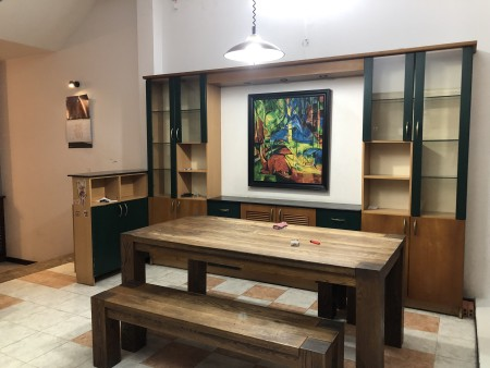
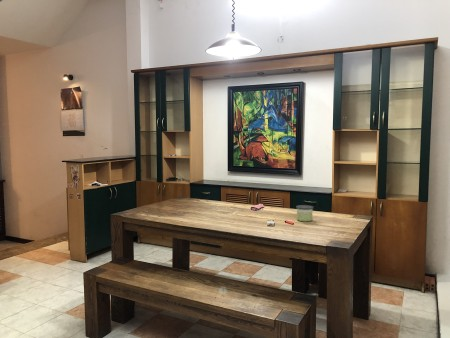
+ candle (304, 213)
